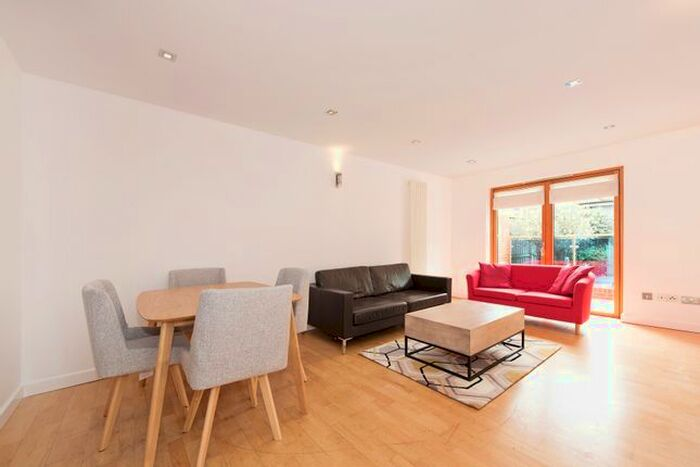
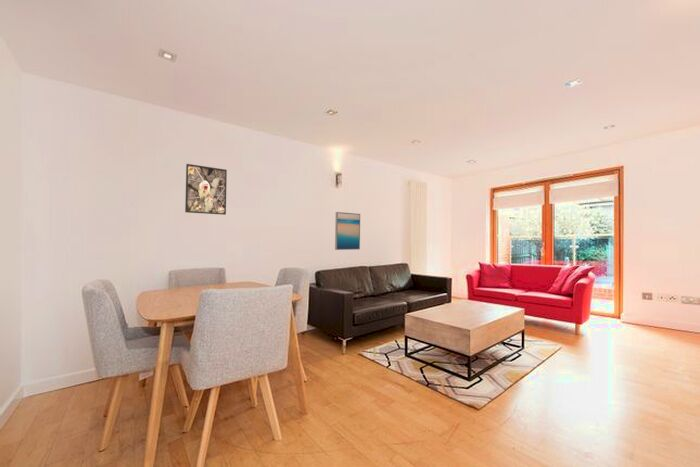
+ wall art (348, 231)
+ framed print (206, 190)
